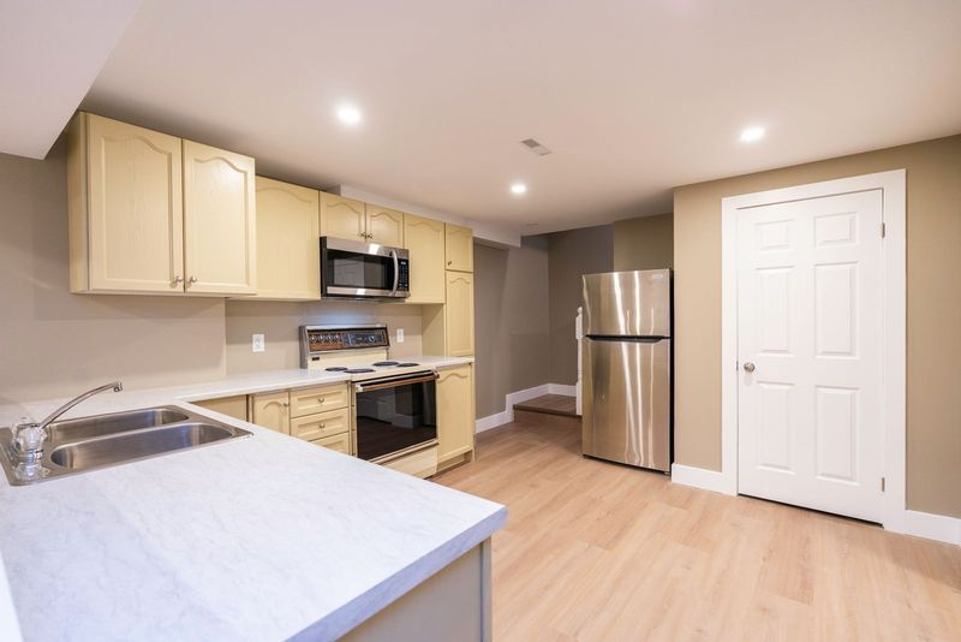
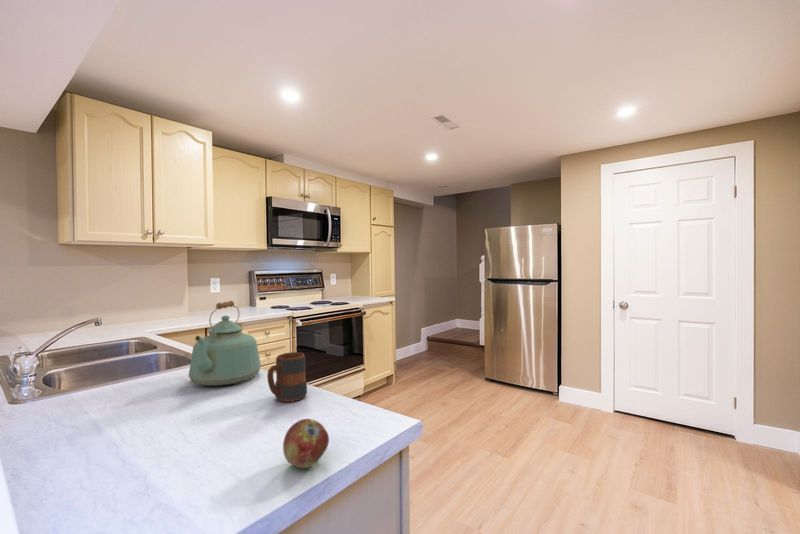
+ mug (286, 377)
+ kettle (221, 341)
+ fruit (306, 443)
